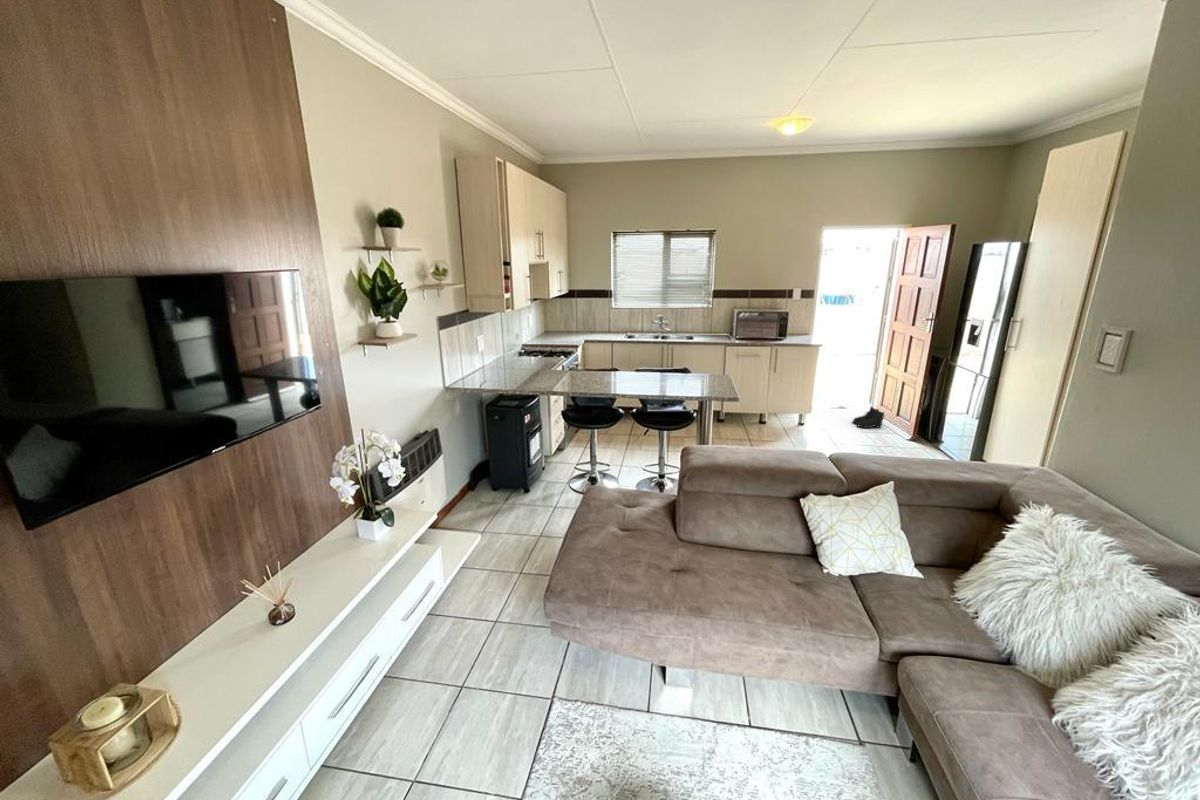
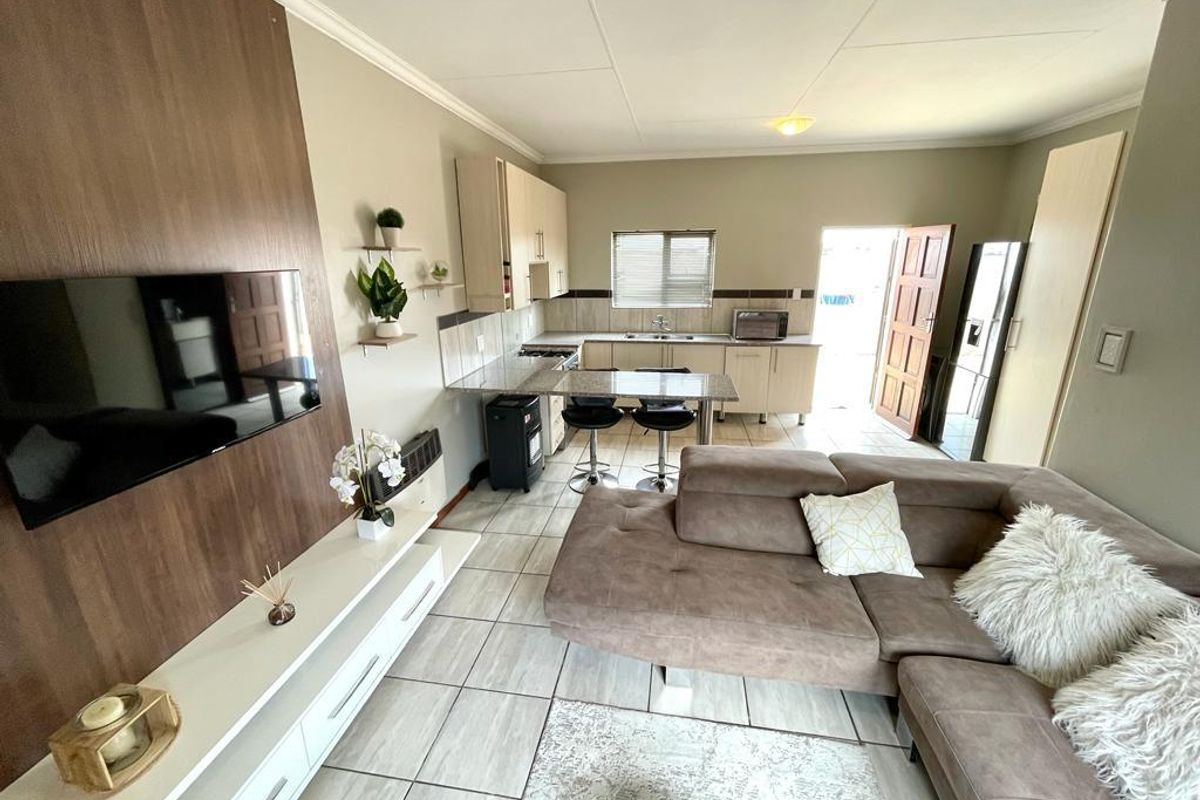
- boots (868, 416)
